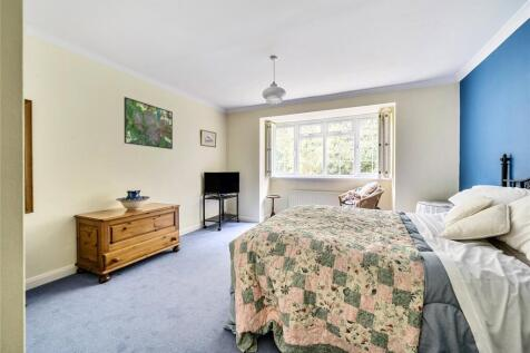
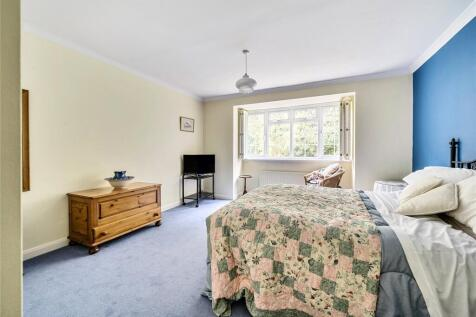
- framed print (150, 126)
